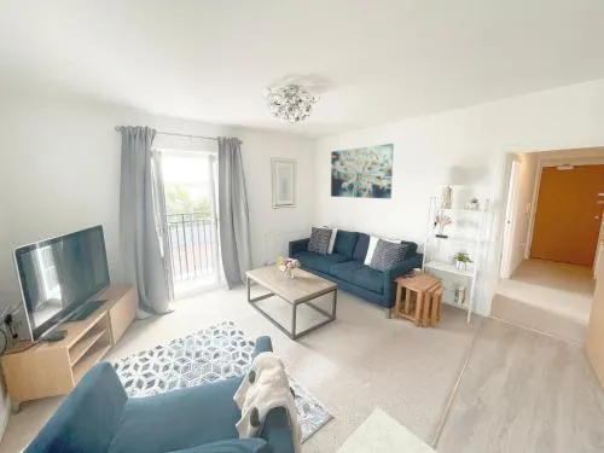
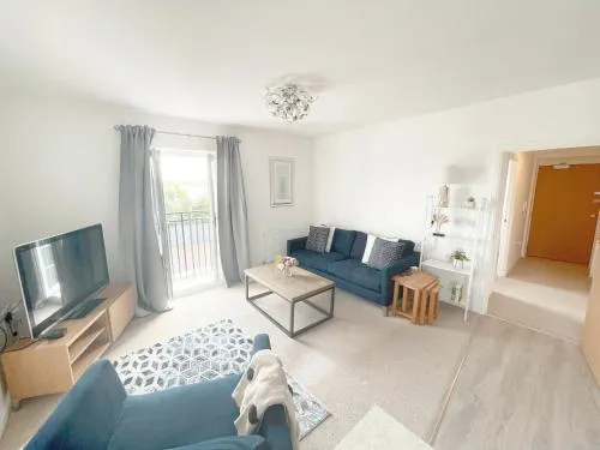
- wall art (358, 173)
